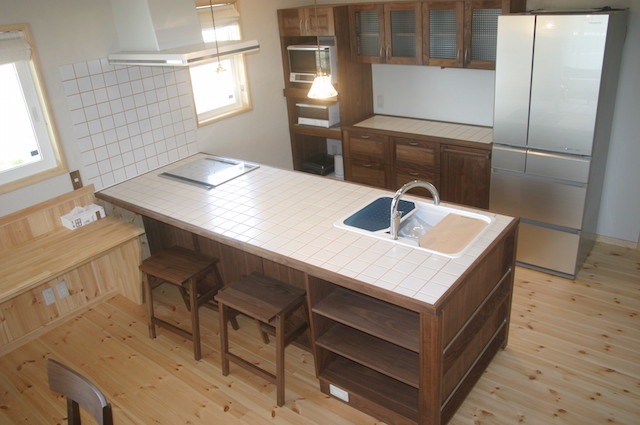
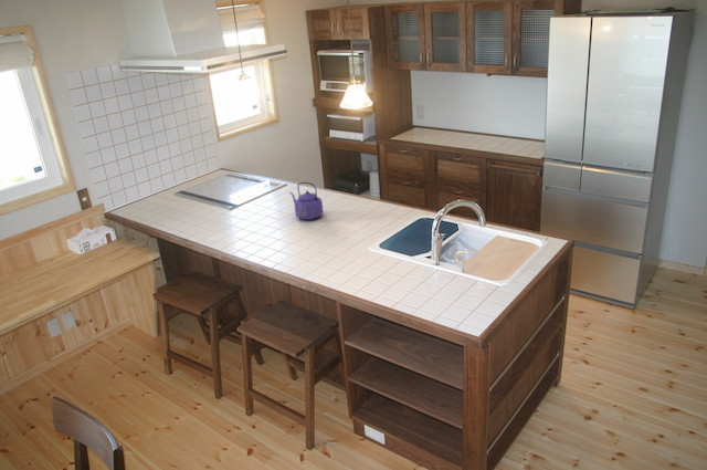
+ kettle (304, 198)
